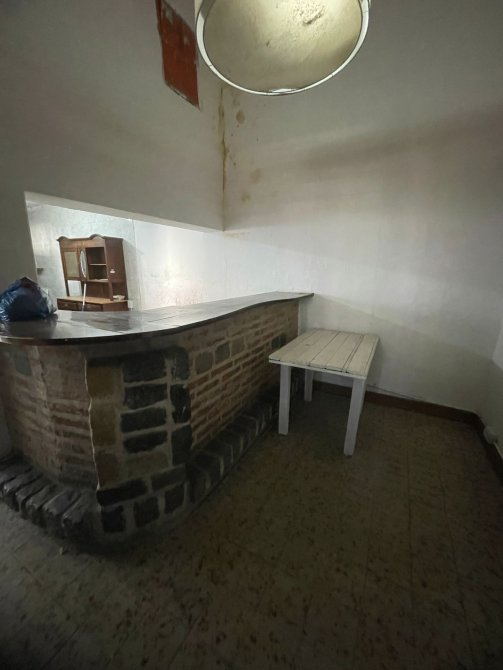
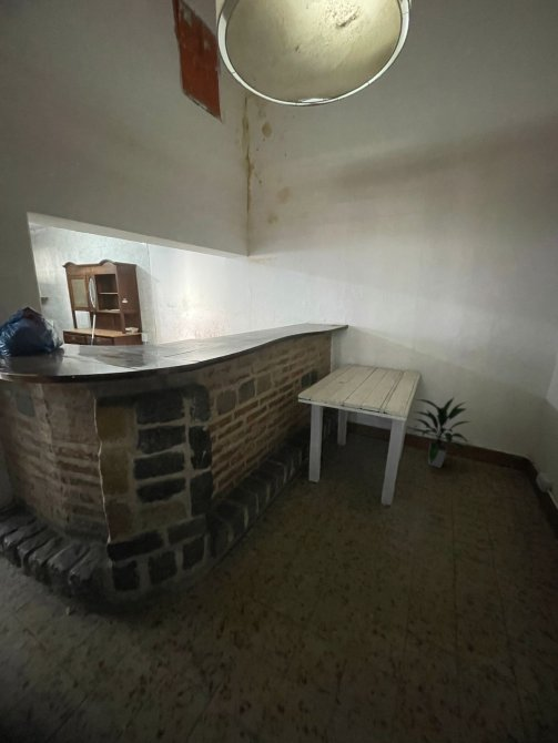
+ indoor plant (439, 430)
